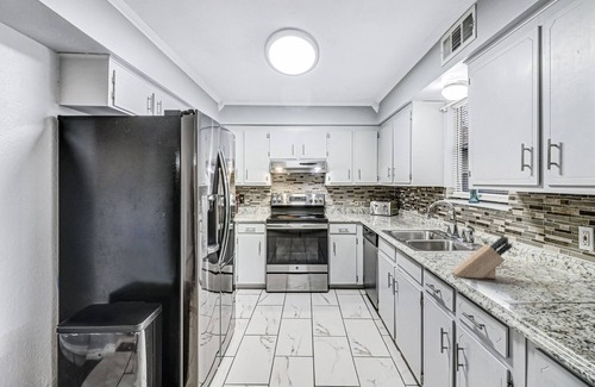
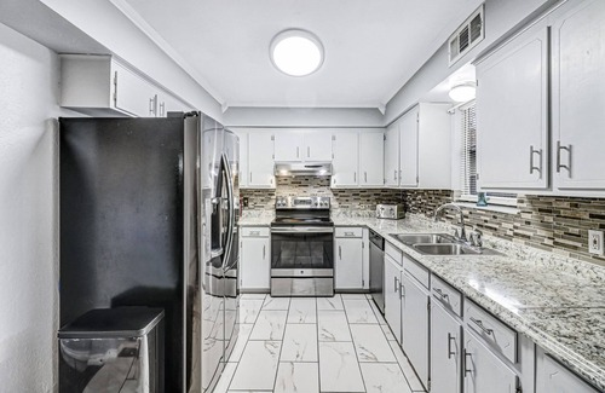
- knife block (481, 255)
